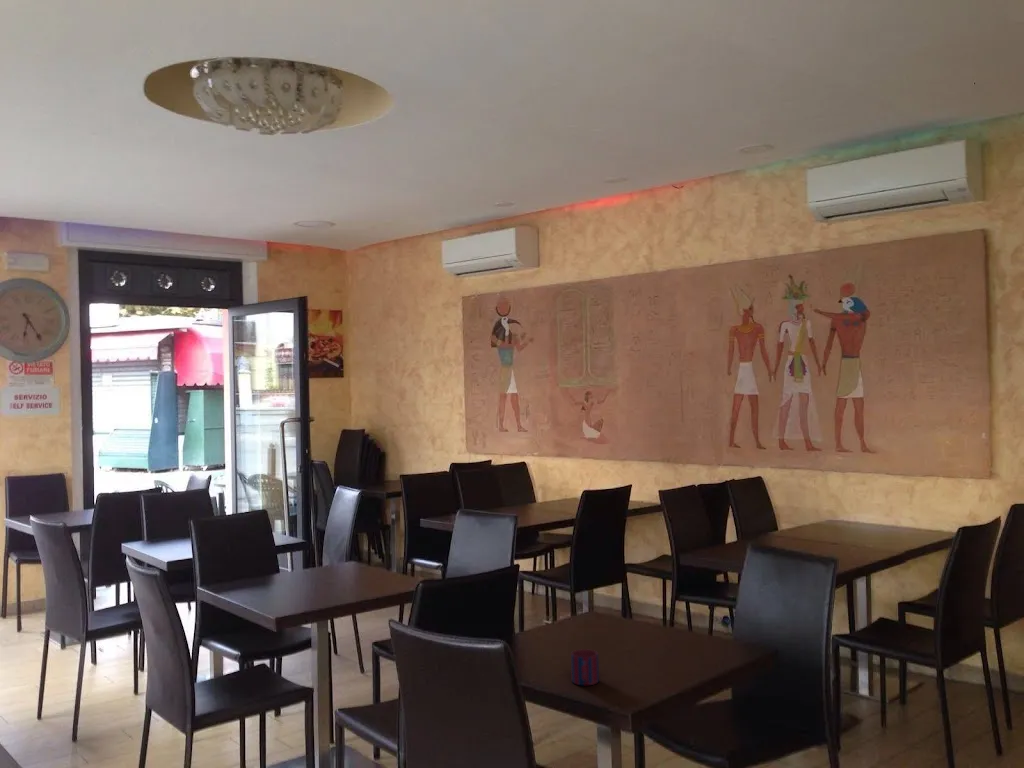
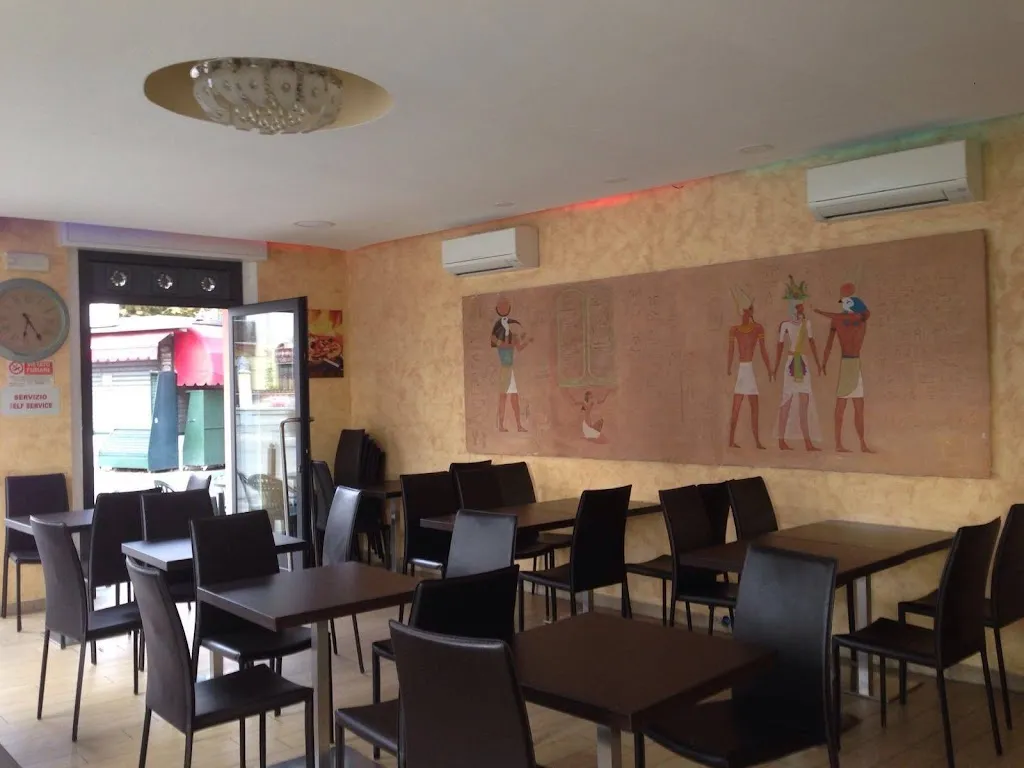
- mug (584, 669)
